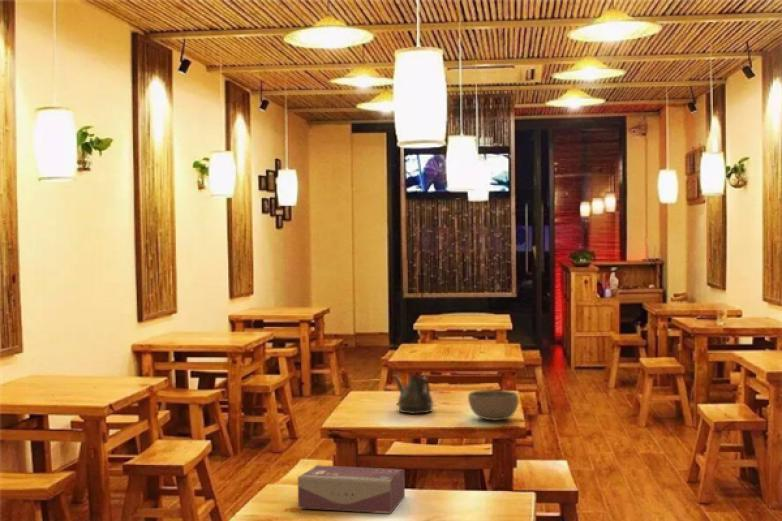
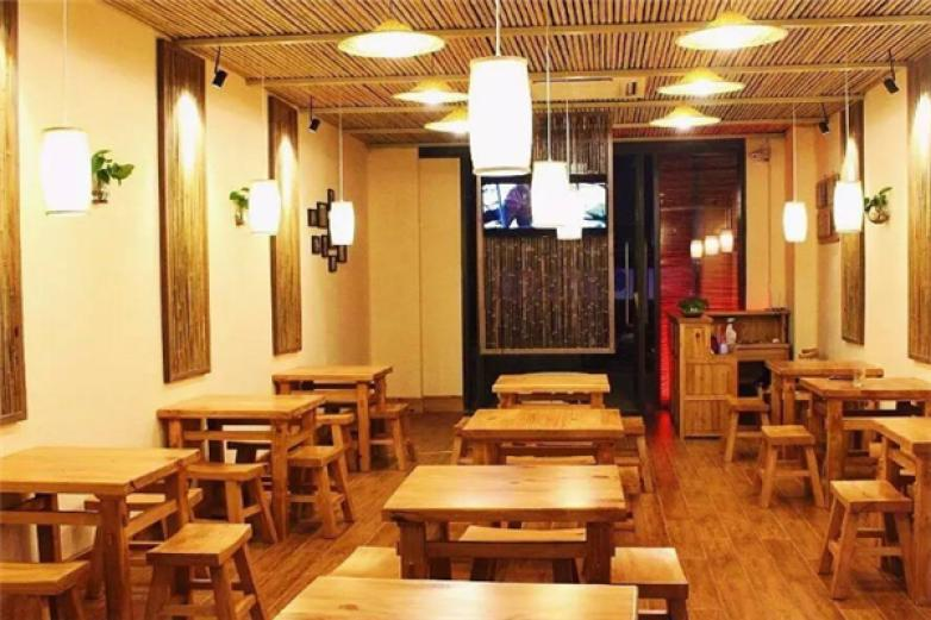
- teapot (411, 392)
- bowl (493, 406)
- tissue box (352, 487)
